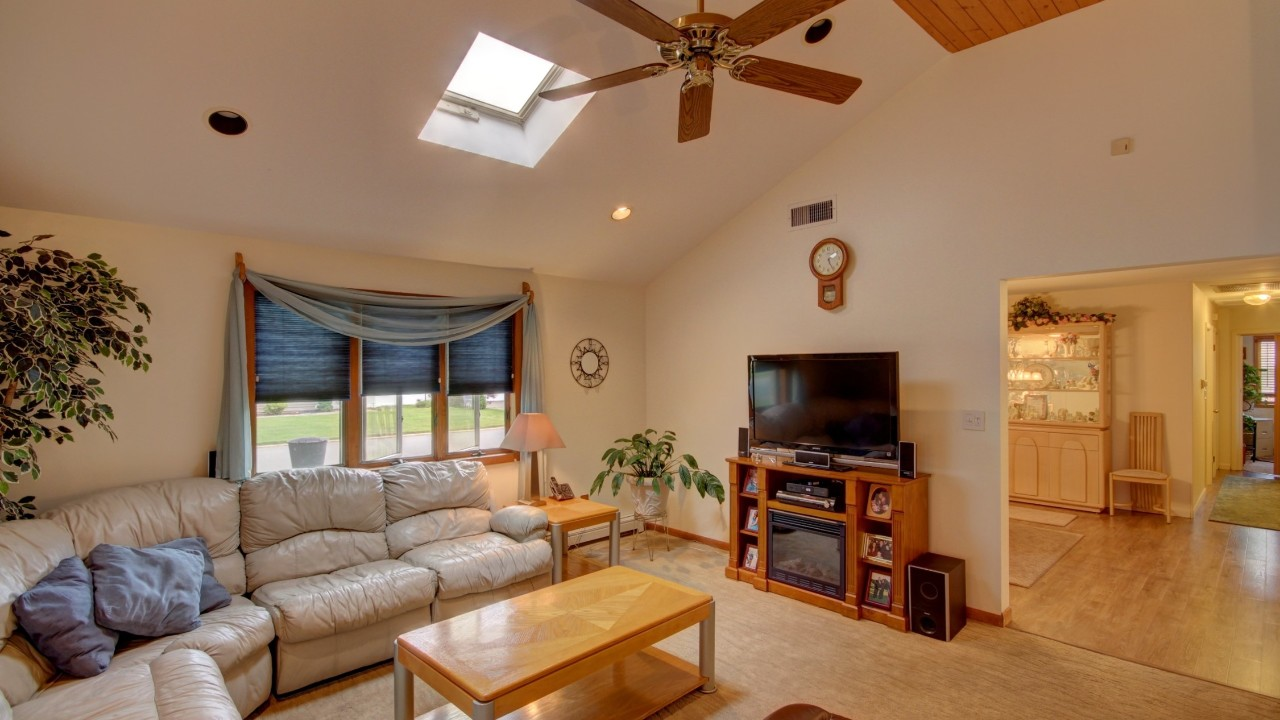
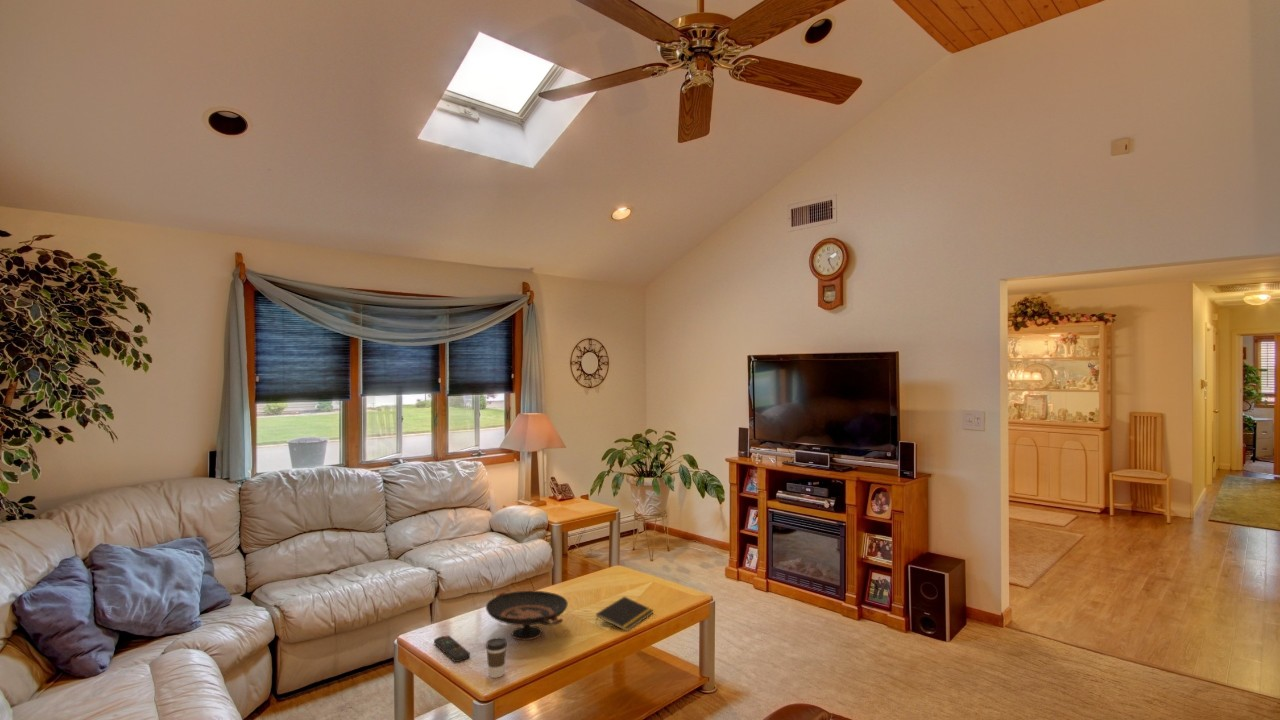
+ remote control (451, 647)
+ decorative bowl (527, 617)
+ coffee cup (496, 657)
+ notepad (625, 613)
